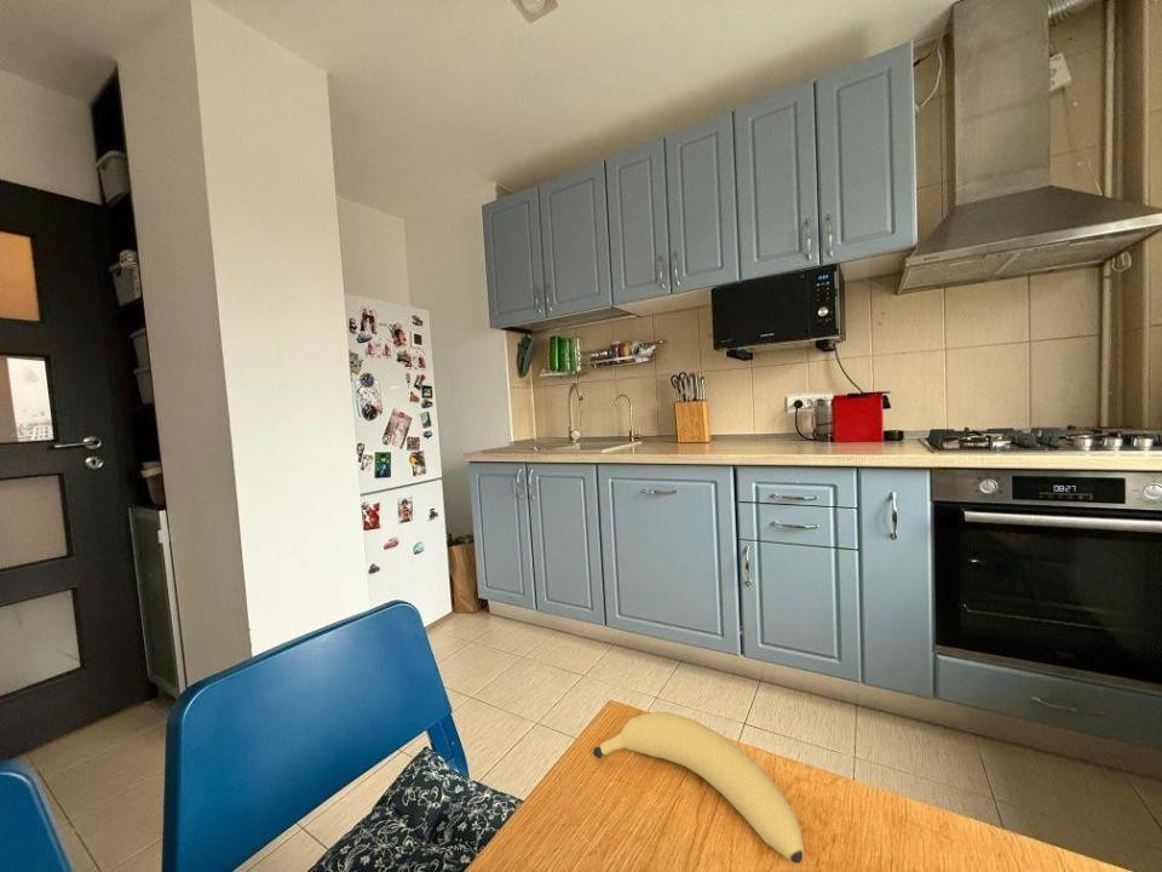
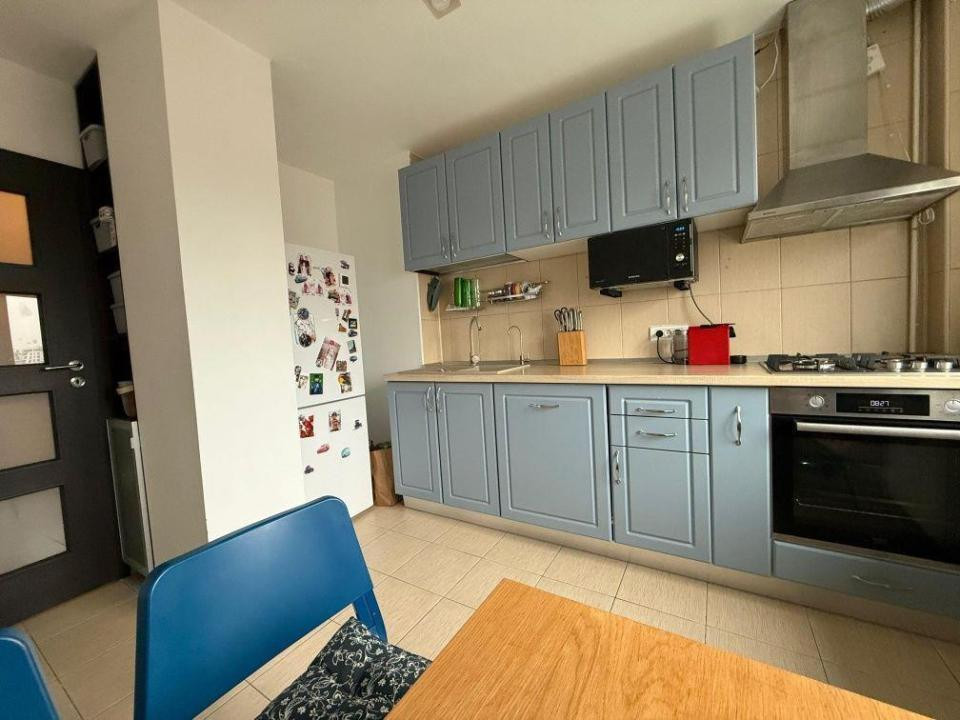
- banana (686, 767)
